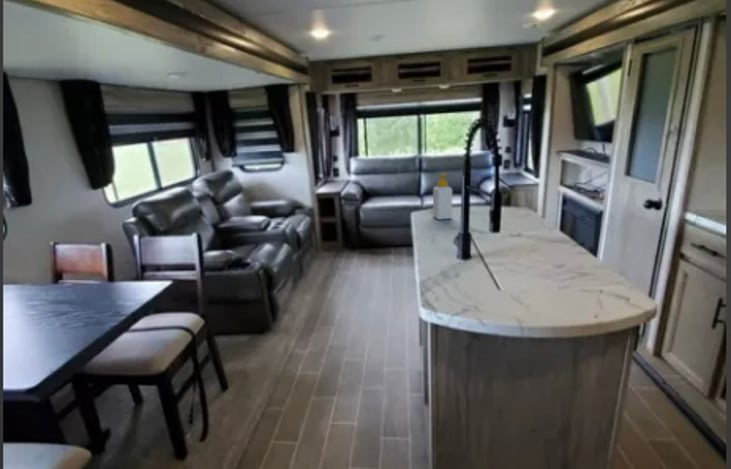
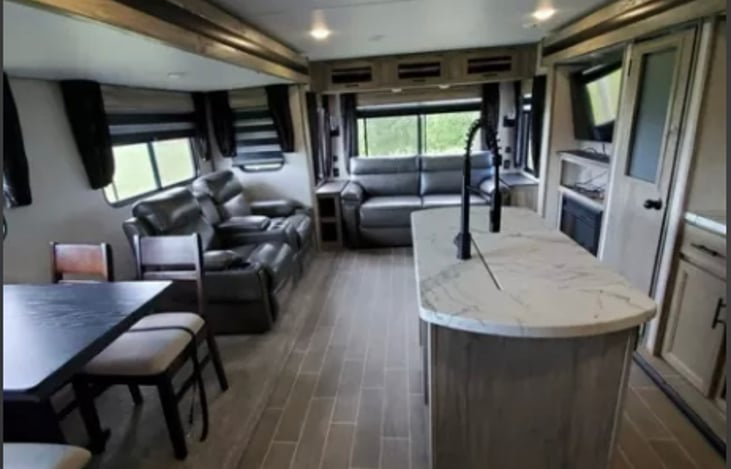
- soap bottle (442, 196)
